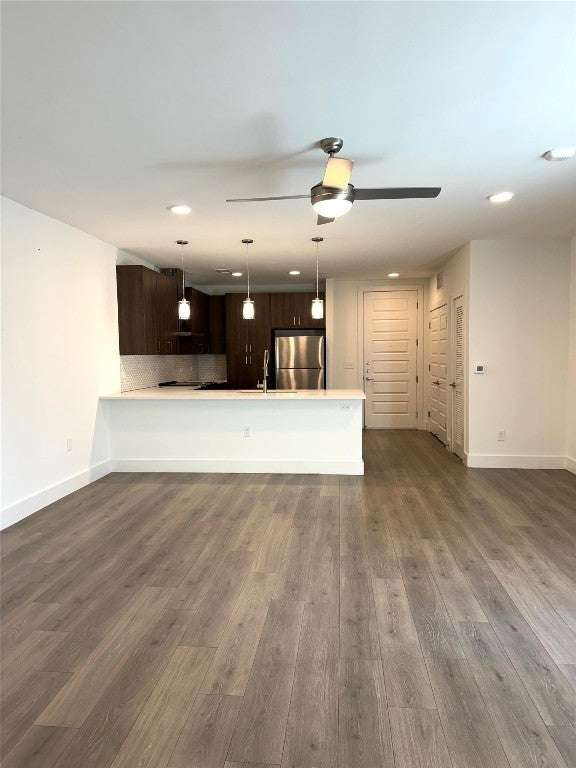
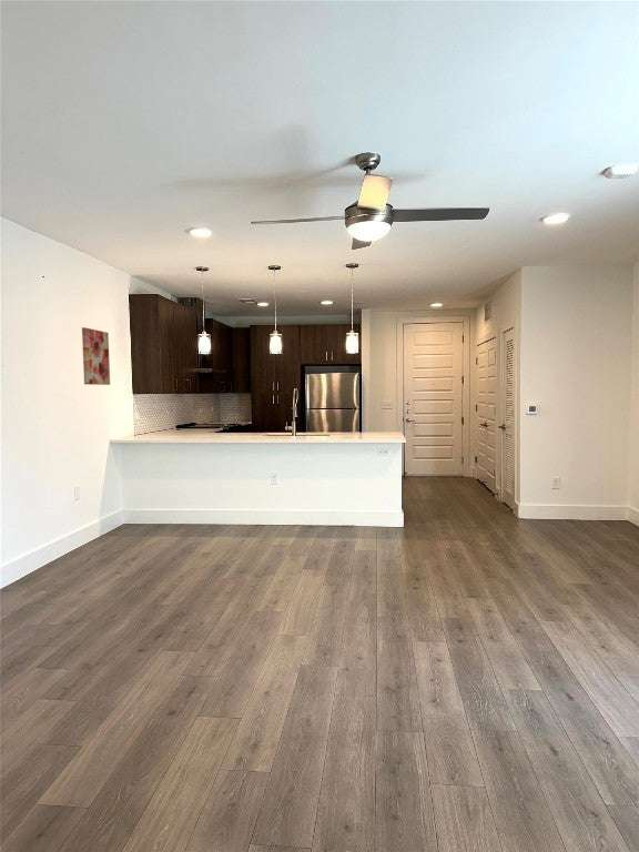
+ wall art (97, 357)
